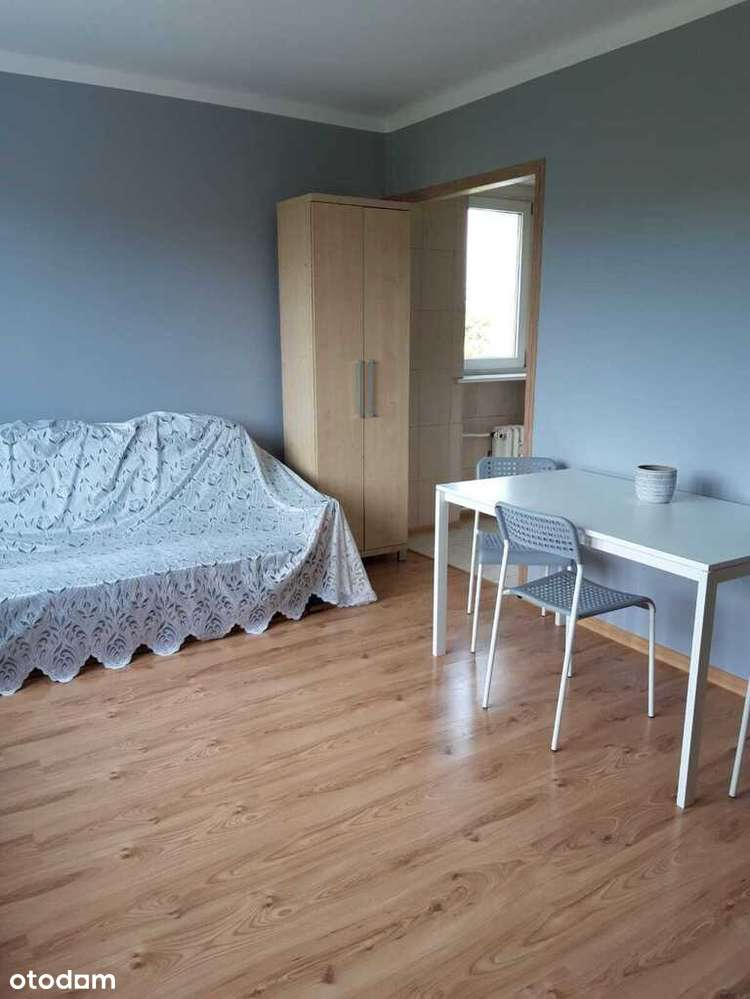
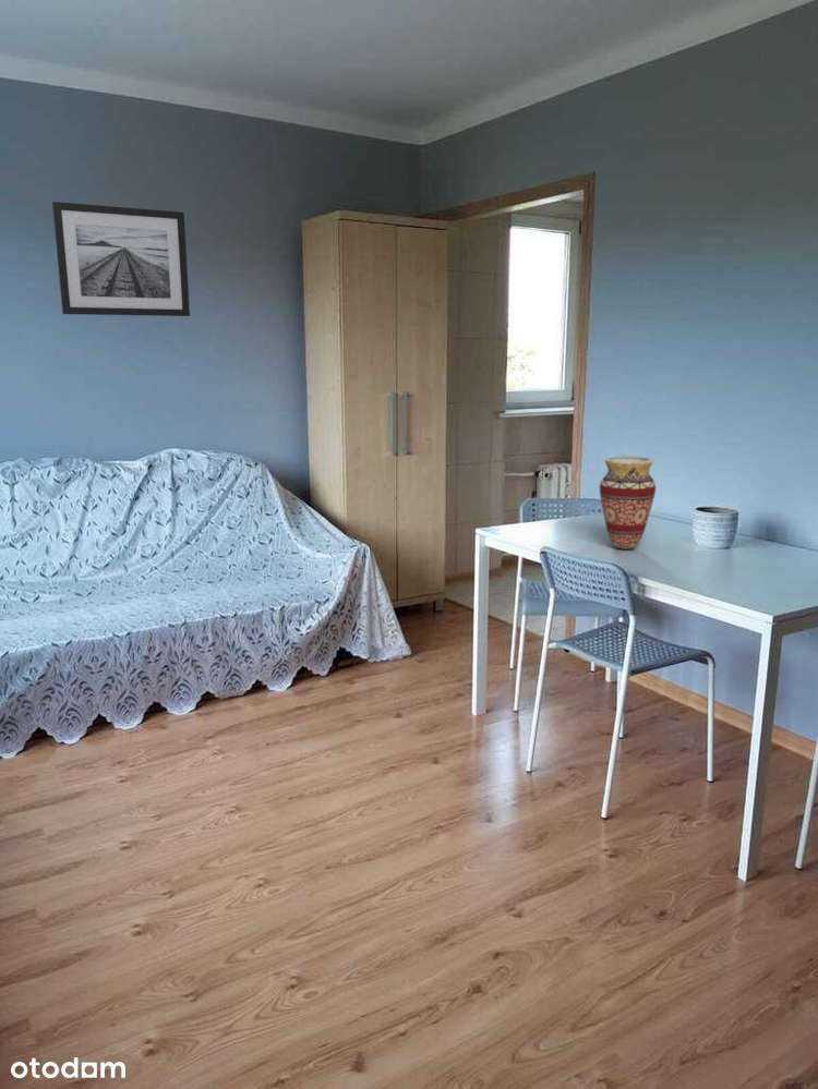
+ wall art (124, 262)
+ vase (626, 504)
